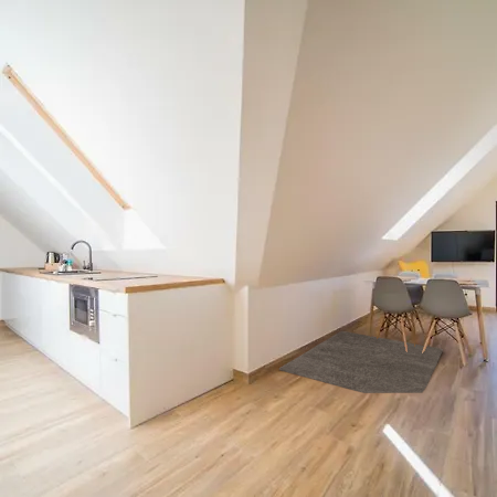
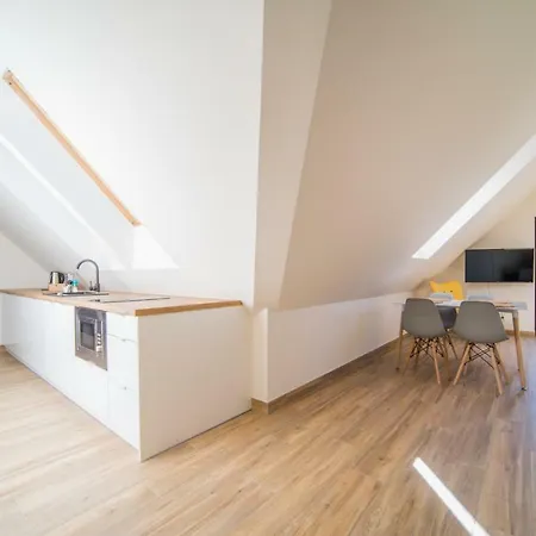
- rug (367, 359)
